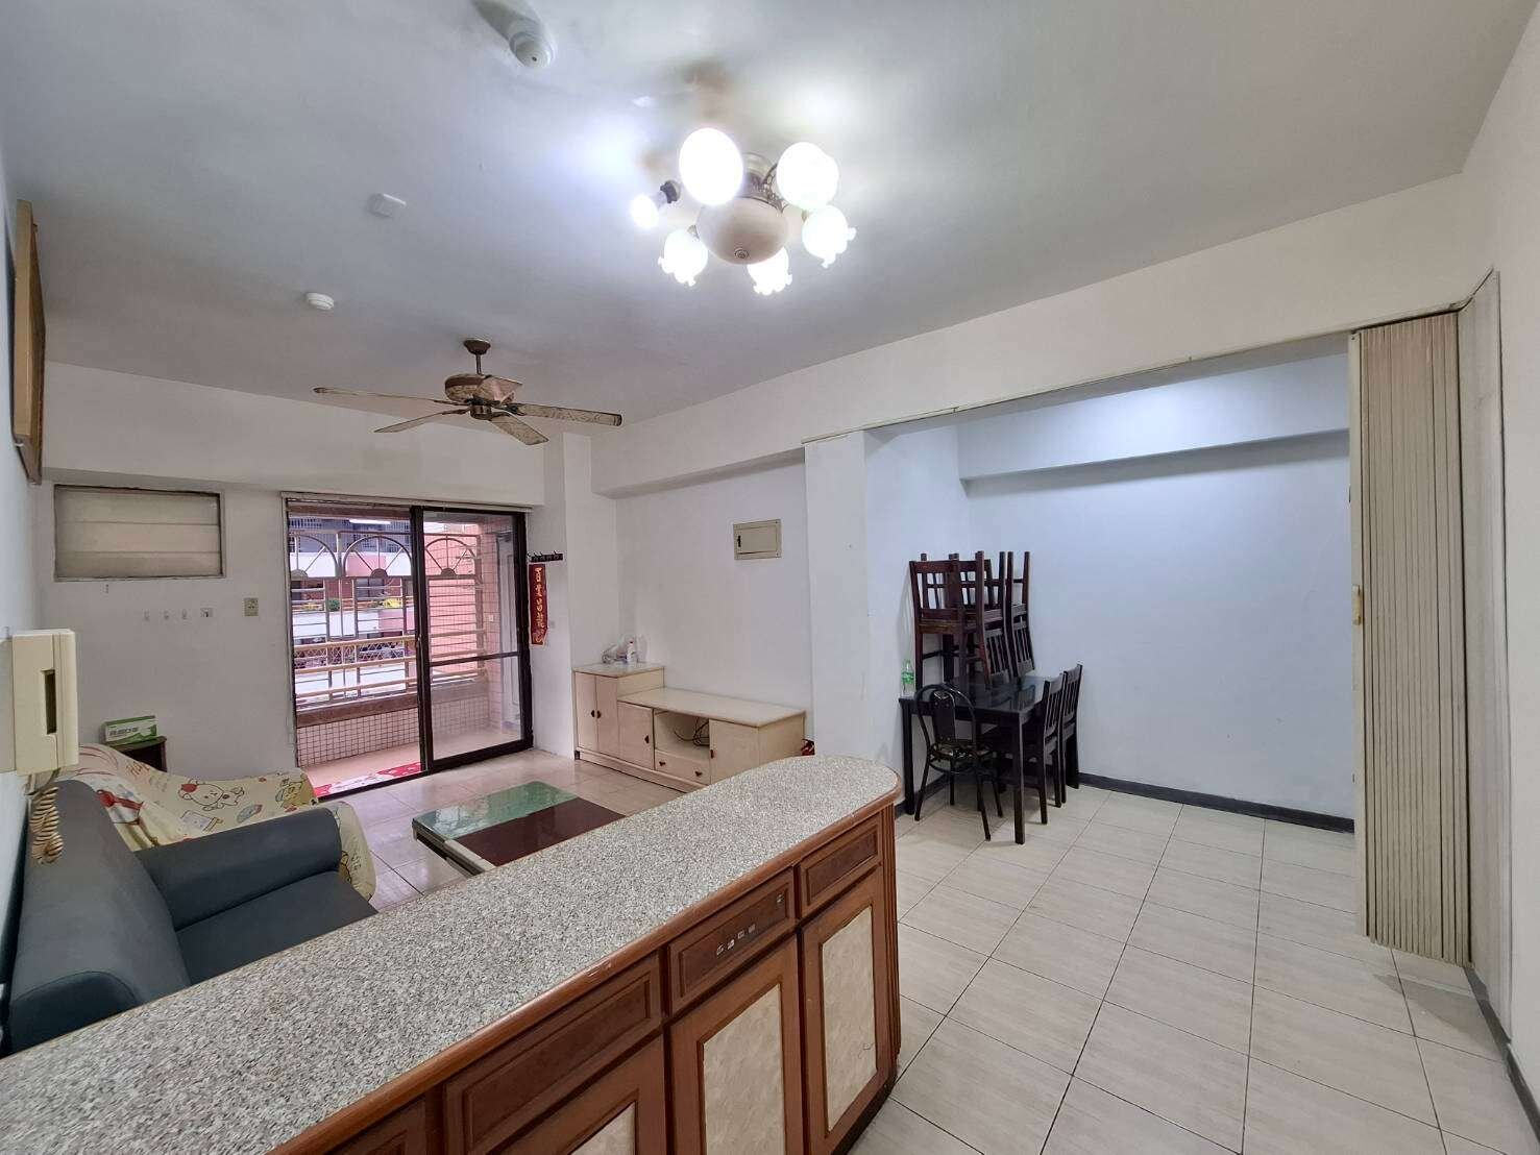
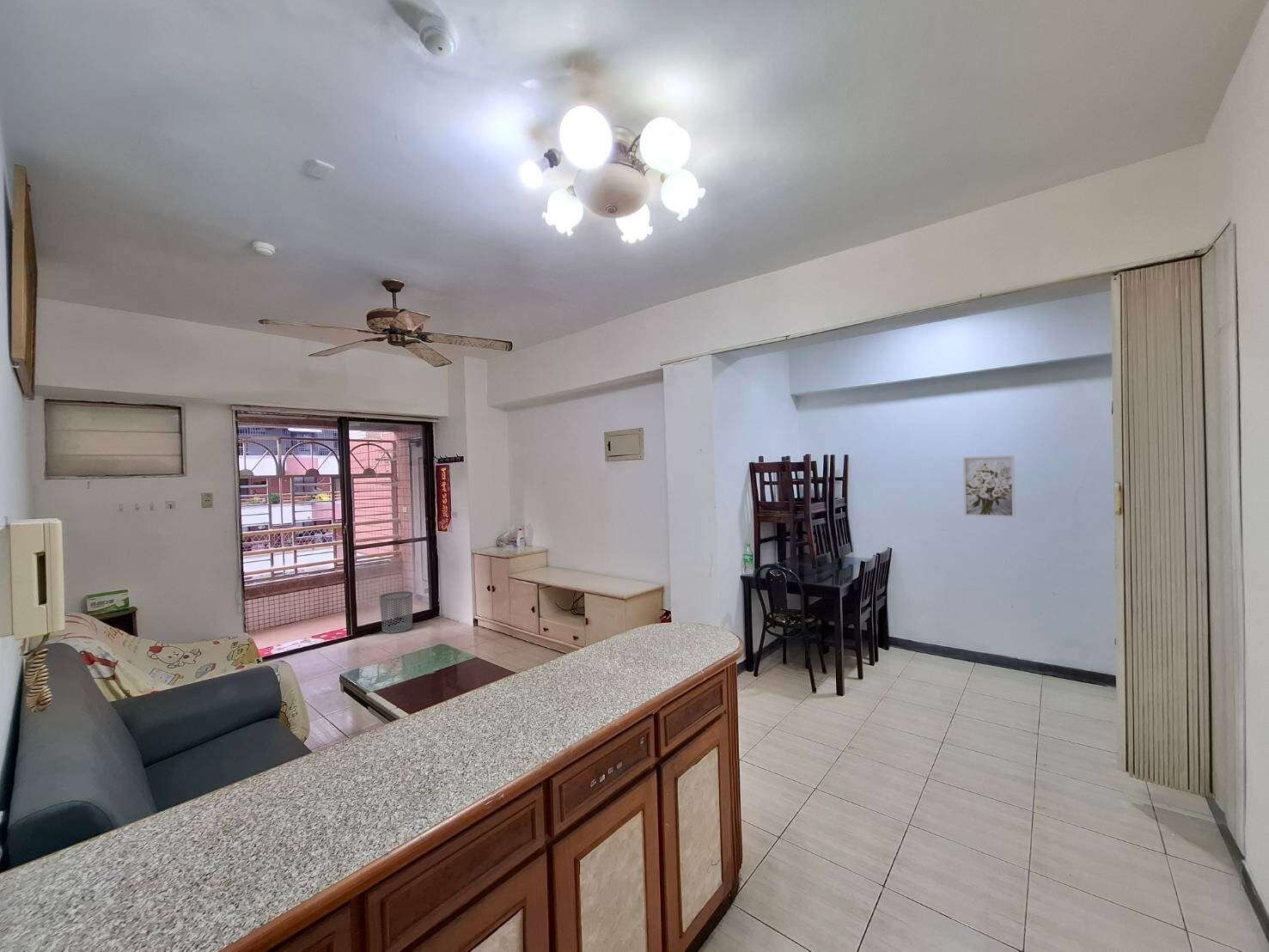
+ waste bin (396, 612)
+ wall art (988, 486)
